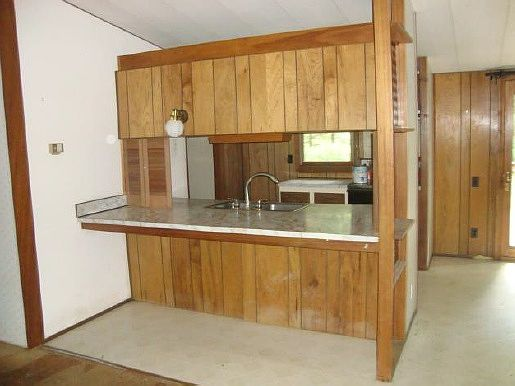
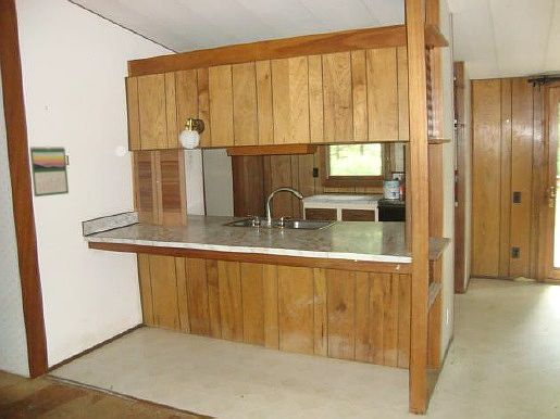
+ calendar (49, 170)
